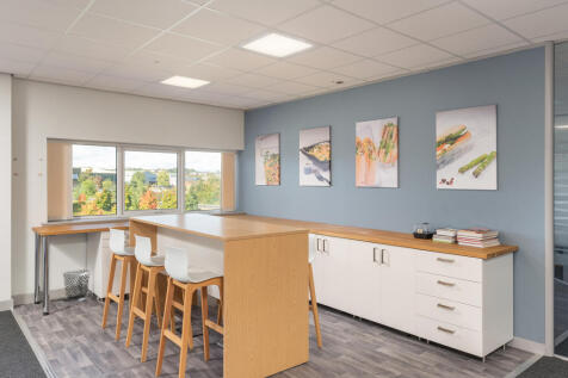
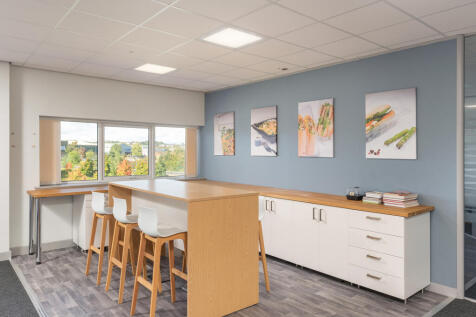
- waste bin (76, 285)
